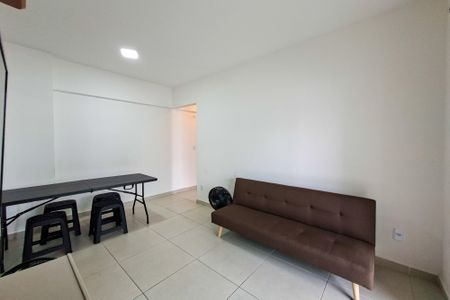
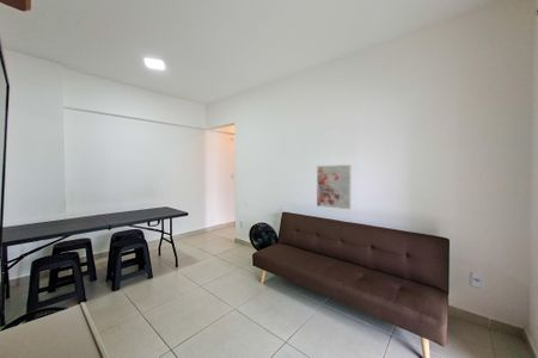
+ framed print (332, 186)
